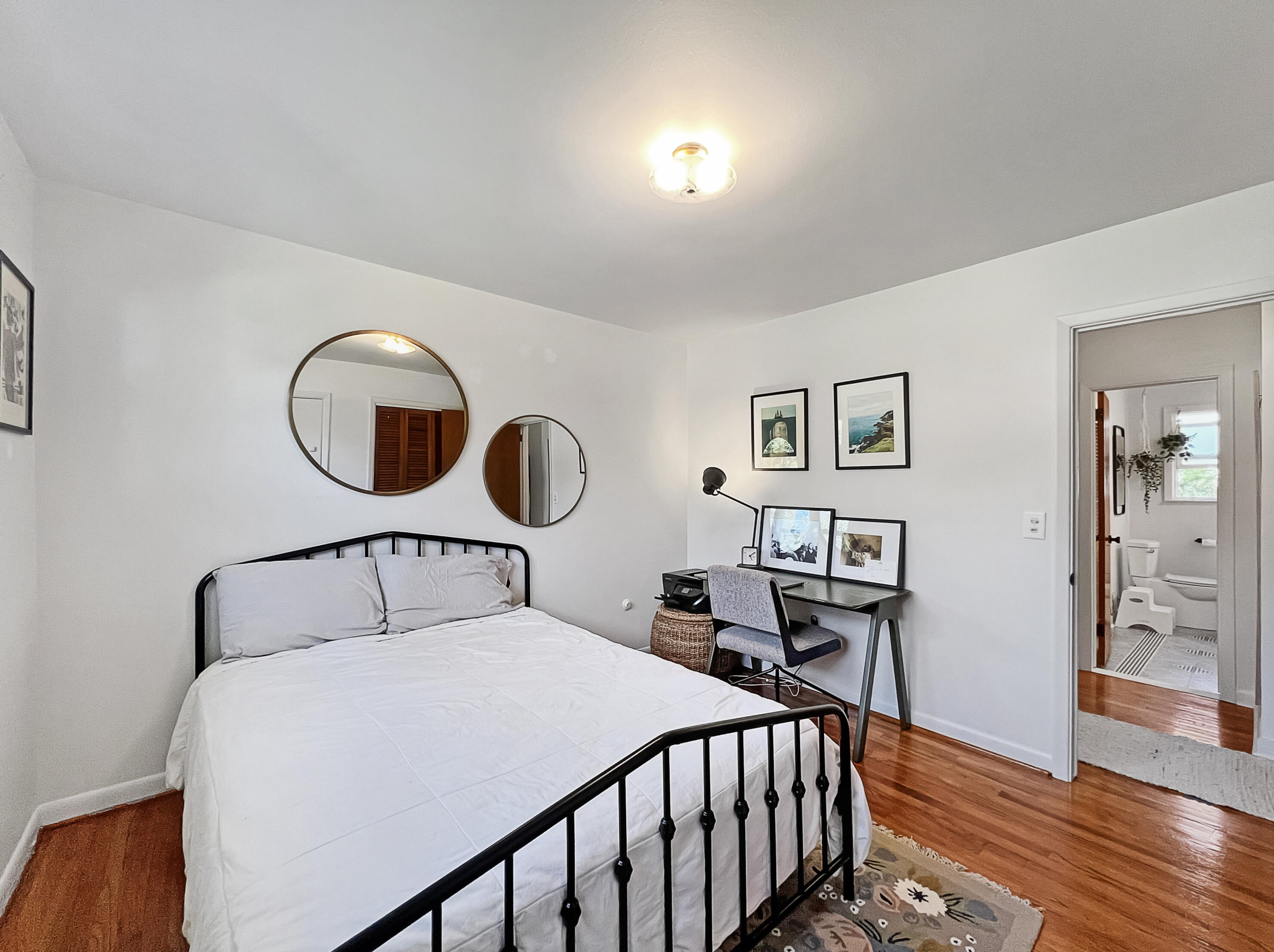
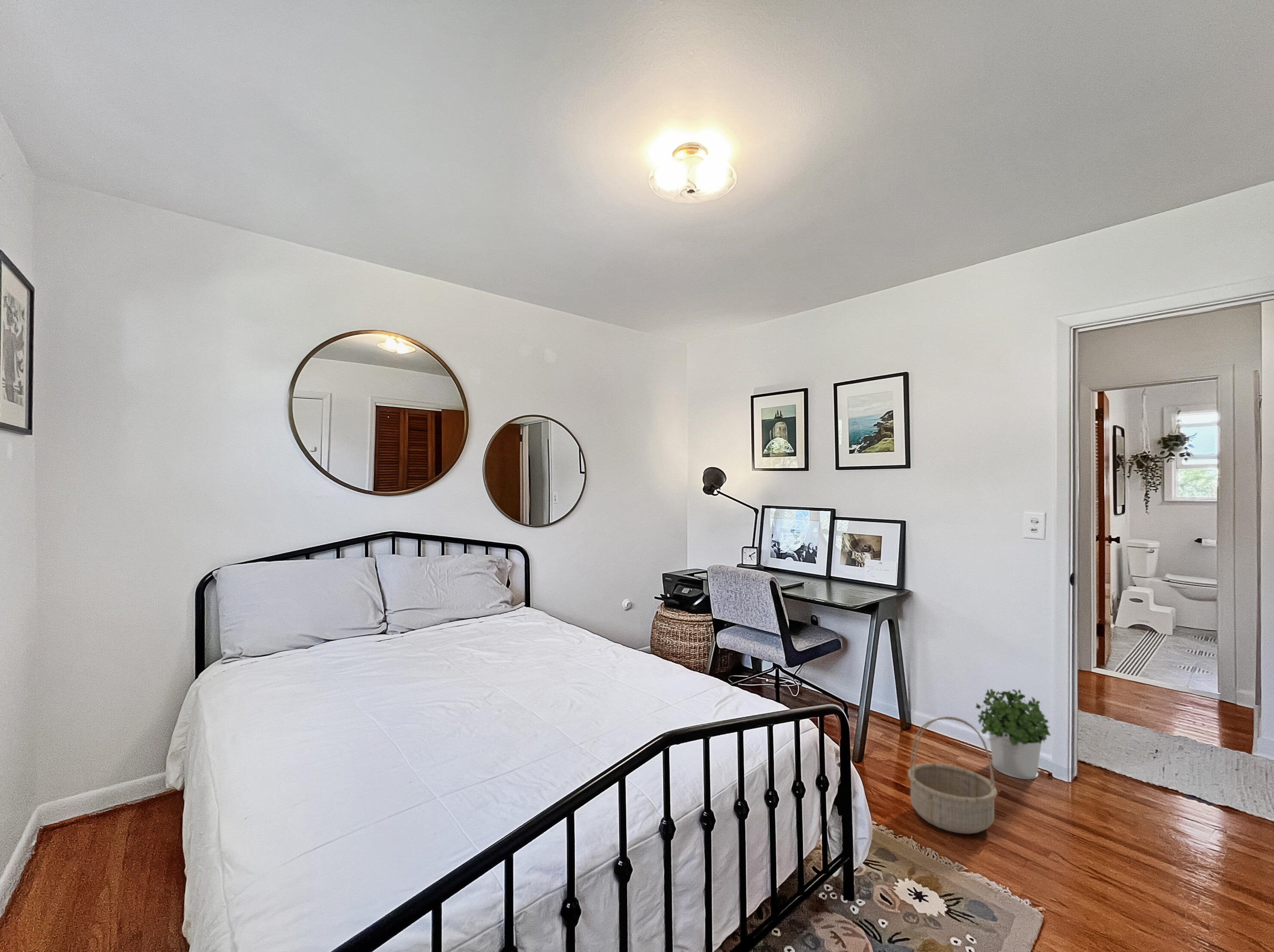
+ basket (951, 768)
+ potted plant (1010, 730)
